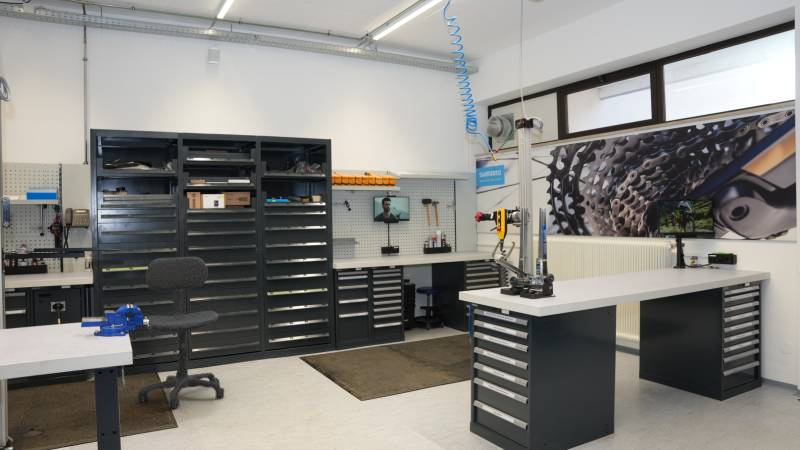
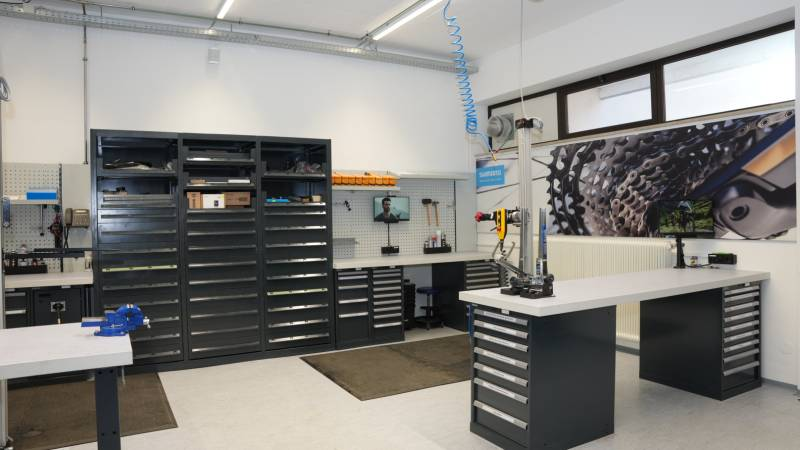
- office chair (180, 327)
